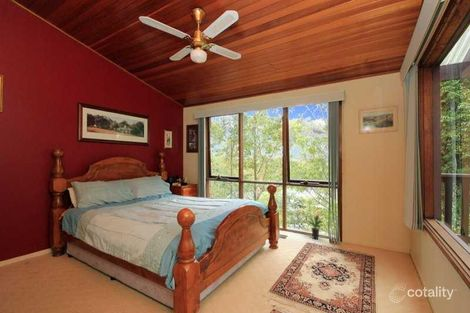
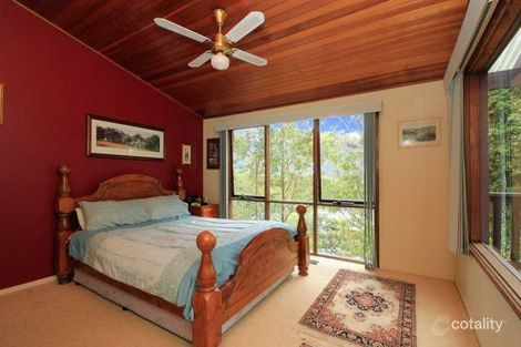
- potted plant (315, 227)
